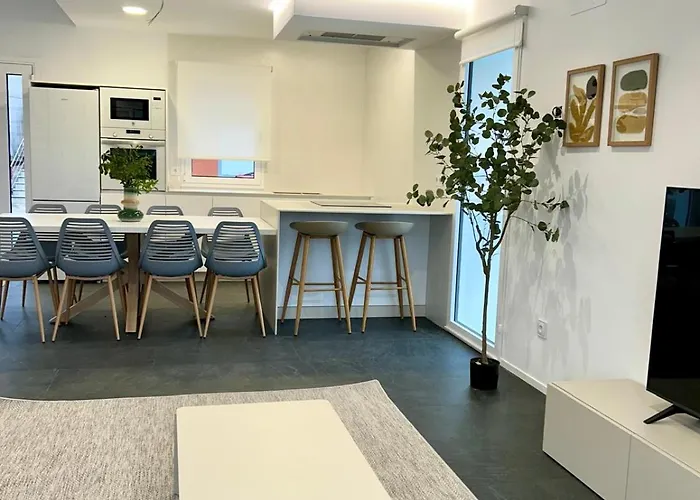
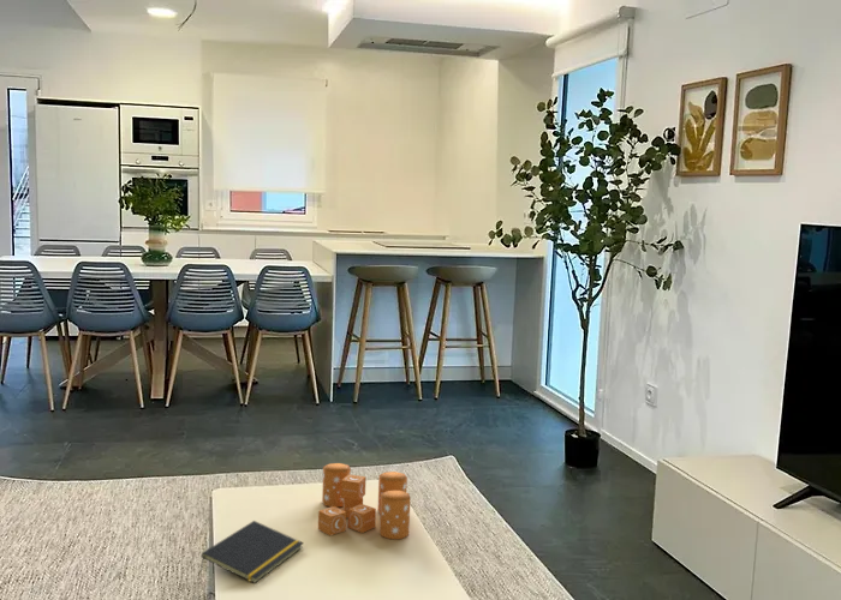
+ candle (362, 499)
+ notepad (254, 550)
